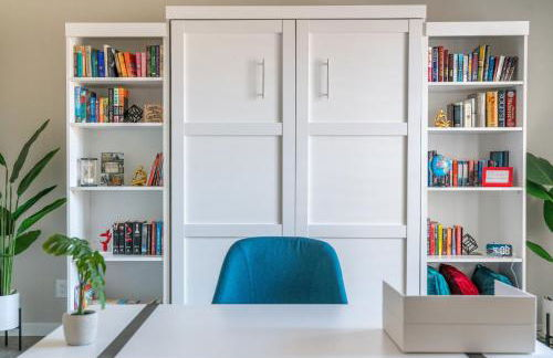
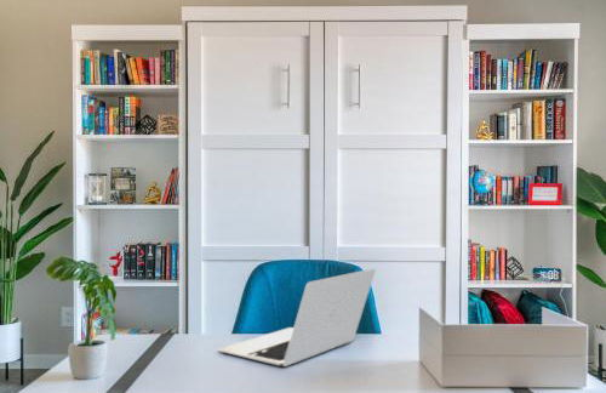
+ laptop (298, 309)
